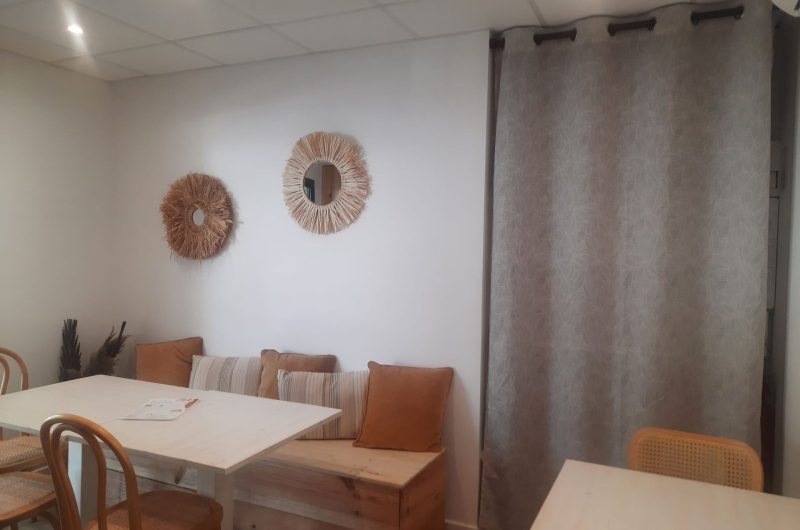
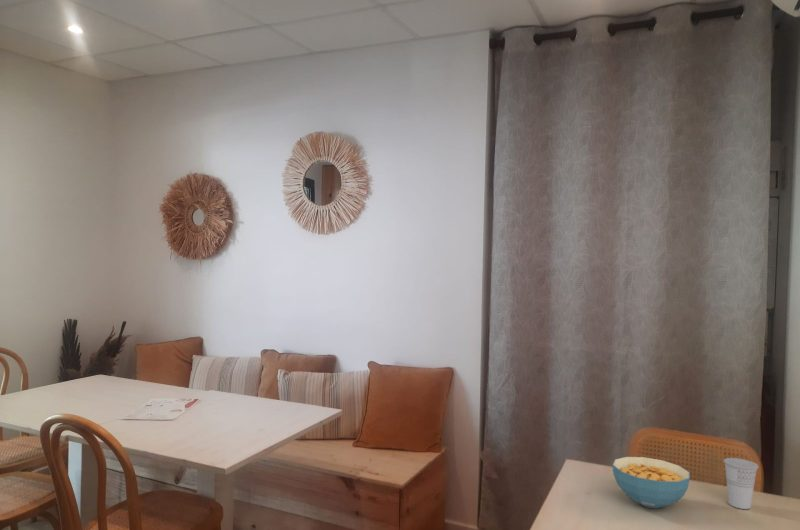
+ cup (740, 483)
+ cereal bowl (650, 486)
